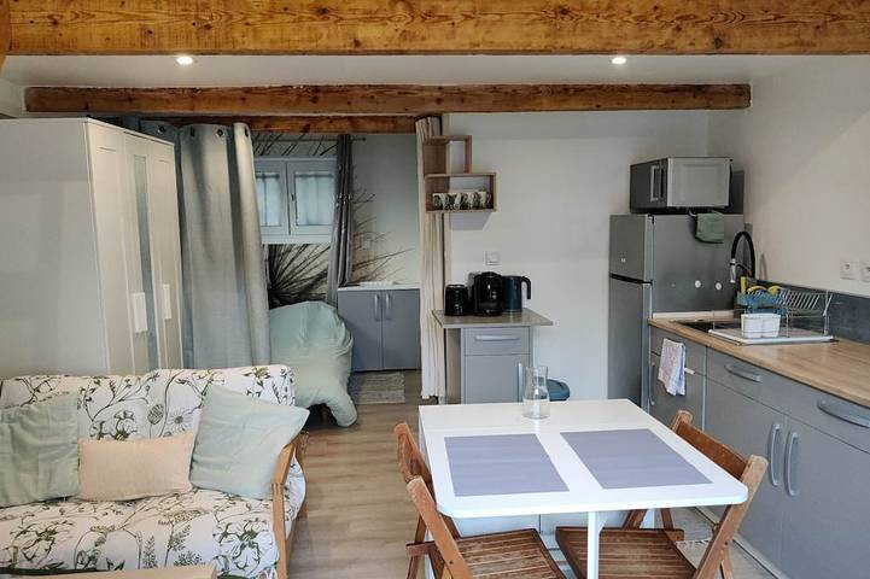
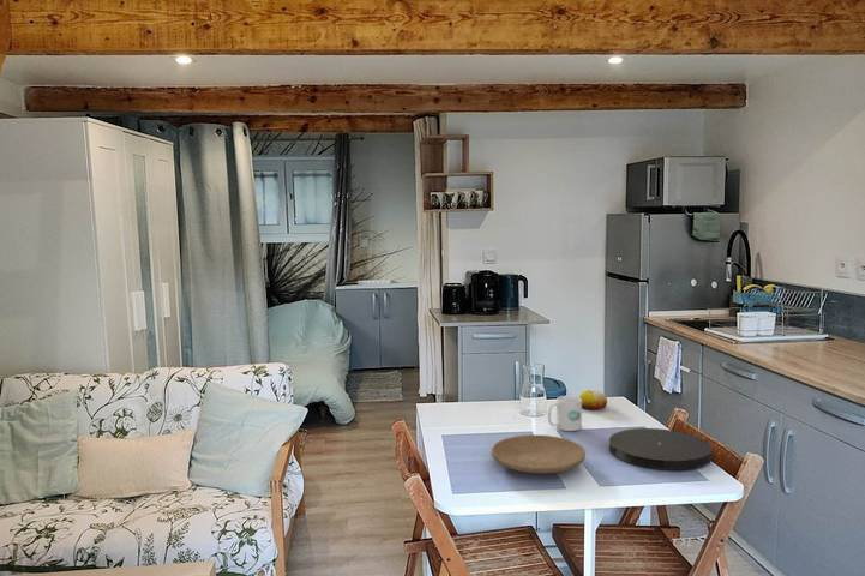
+ plate (659, 448)
+ fruit (593, 398)
+ plate (537, 457)
+ mug (564, 413)
